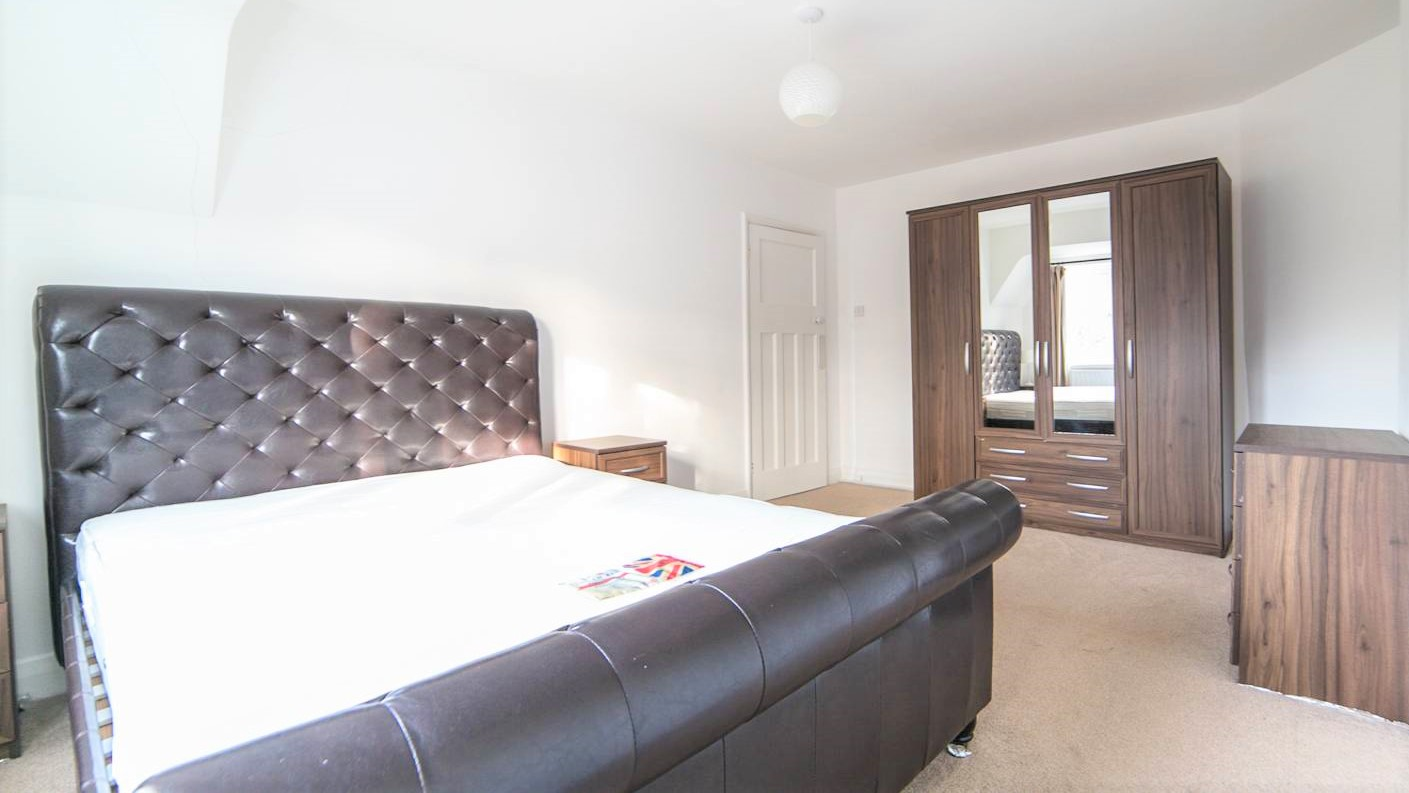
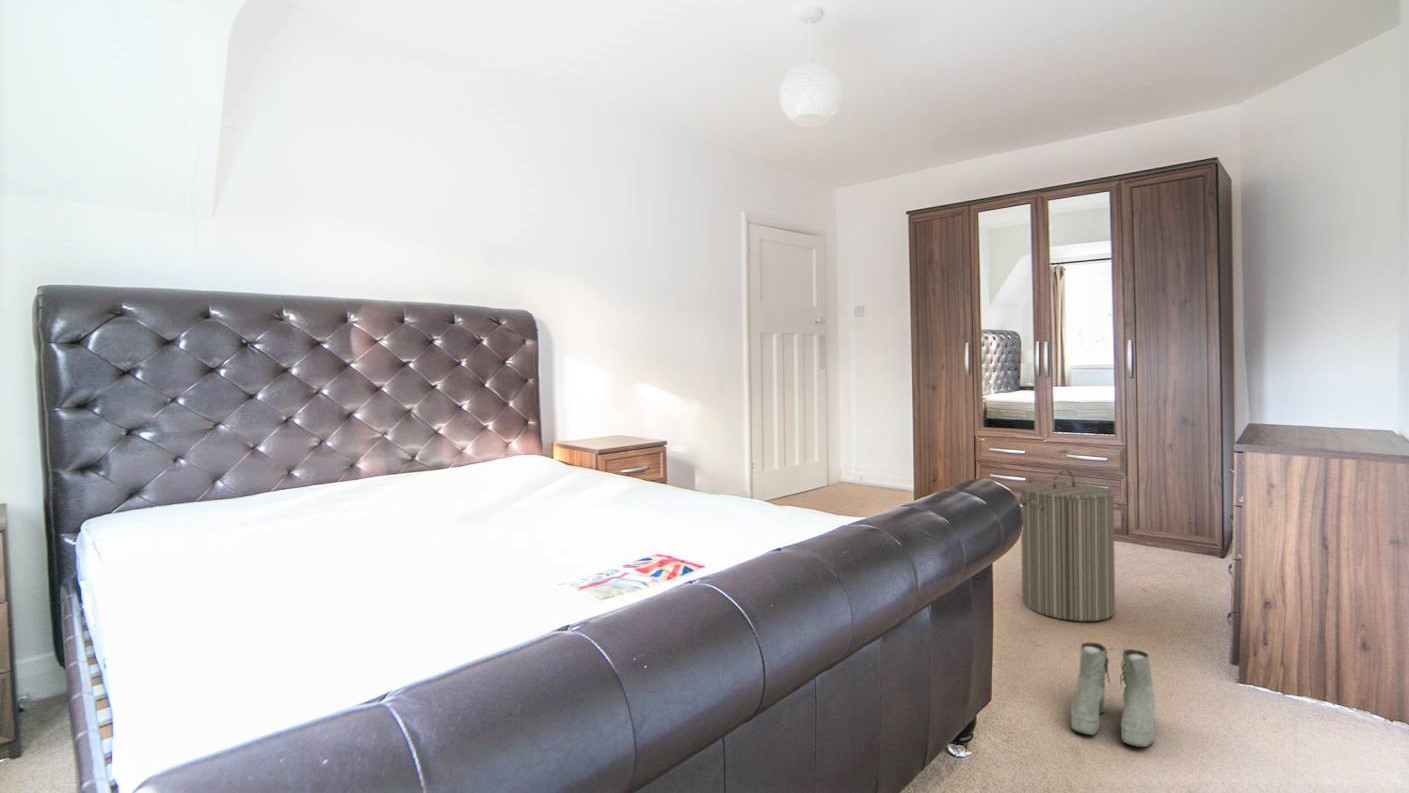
+ boots (1109, 682)
+ laundry hamper (1066, 538)
